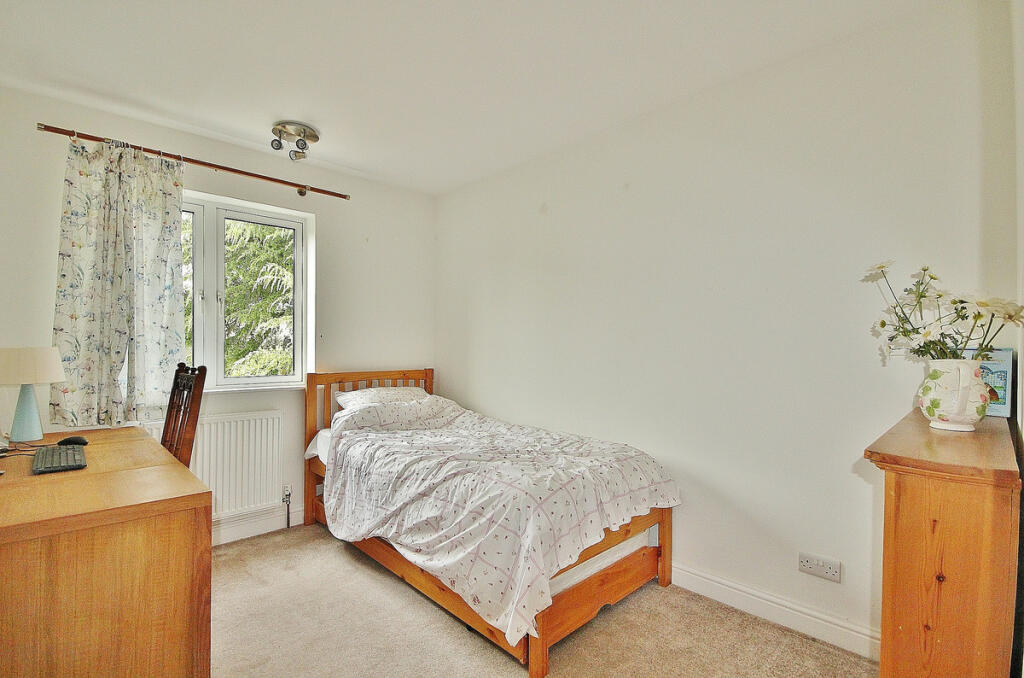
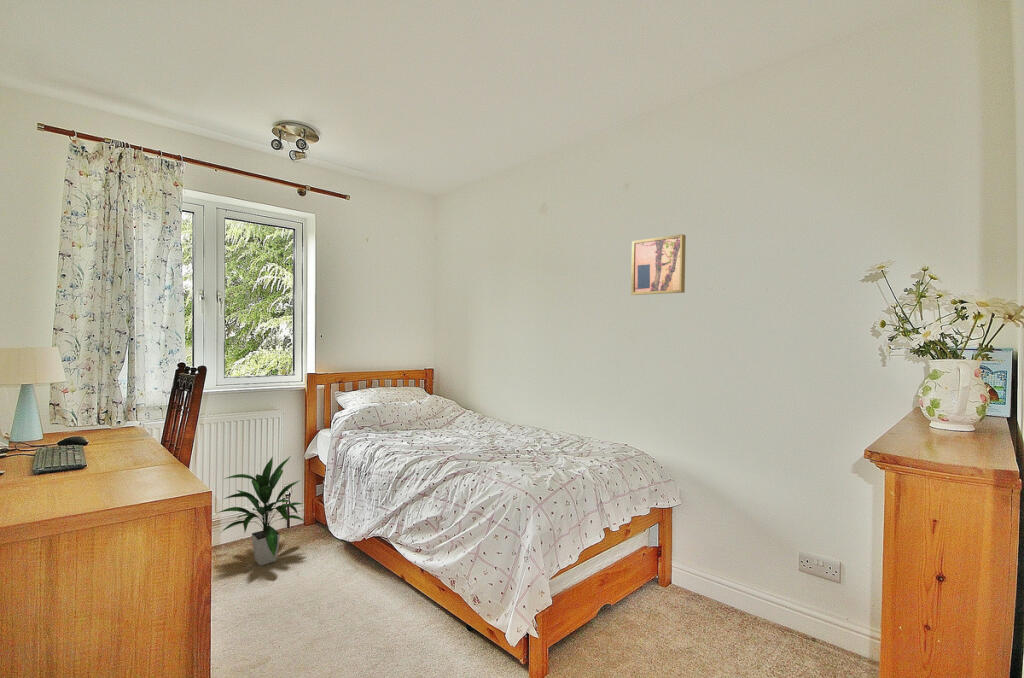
+ wall art (657, 266)
+ indoor plant (264, 511)
